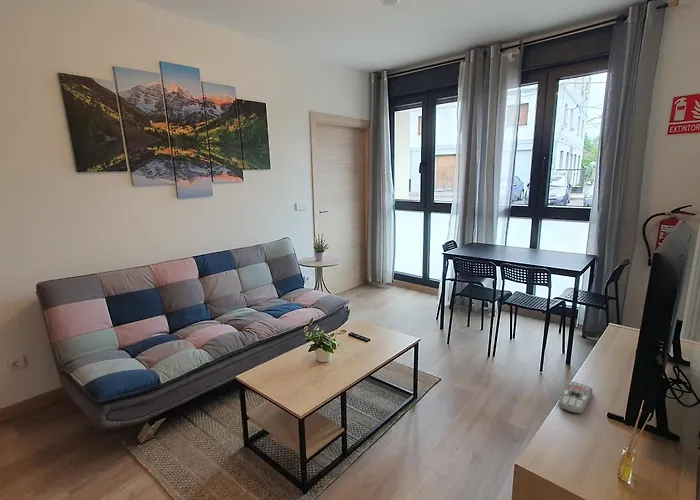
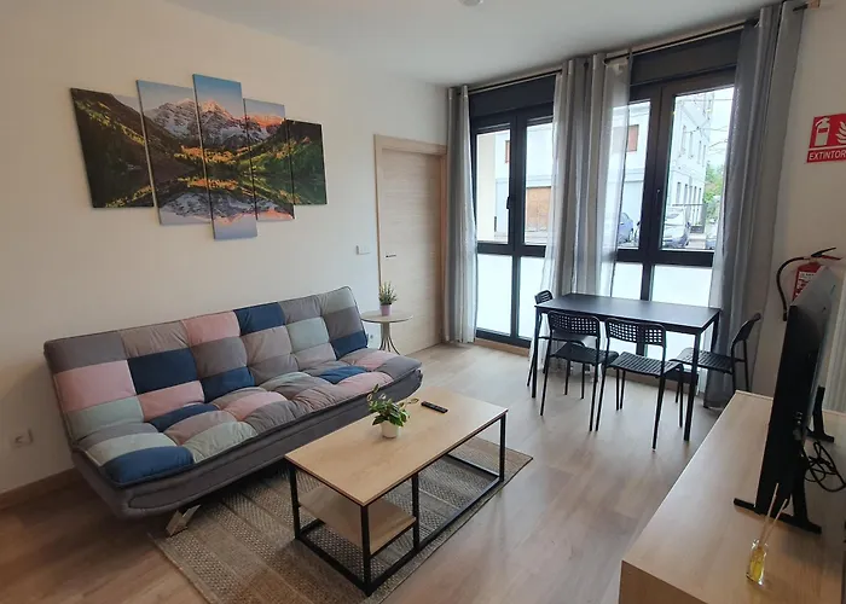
- remote control (574, 397)
